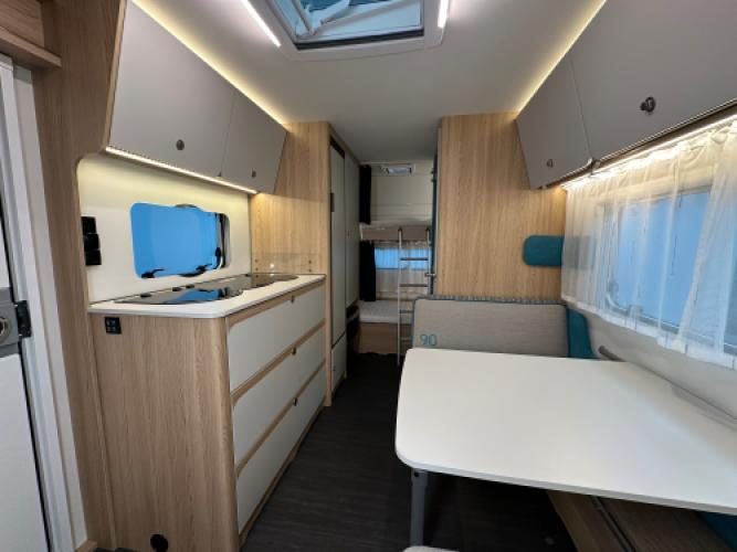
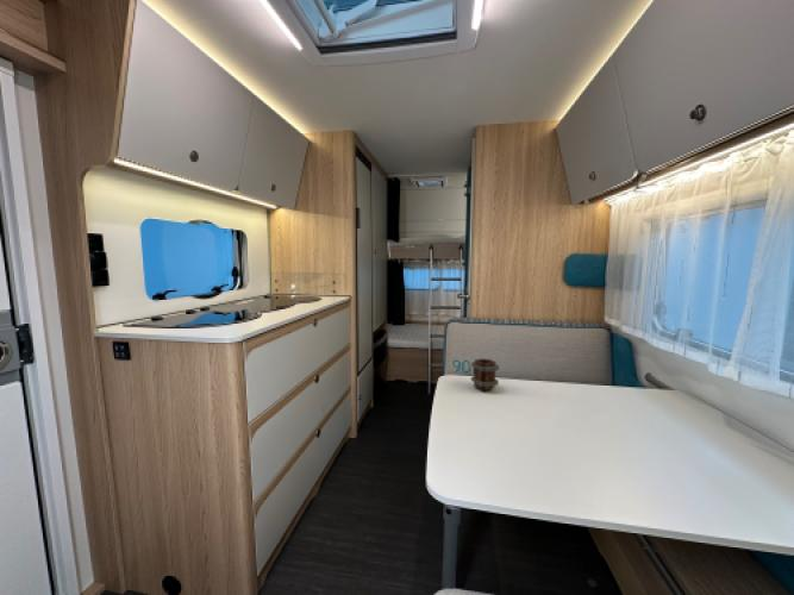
+ mug (482, 374)
